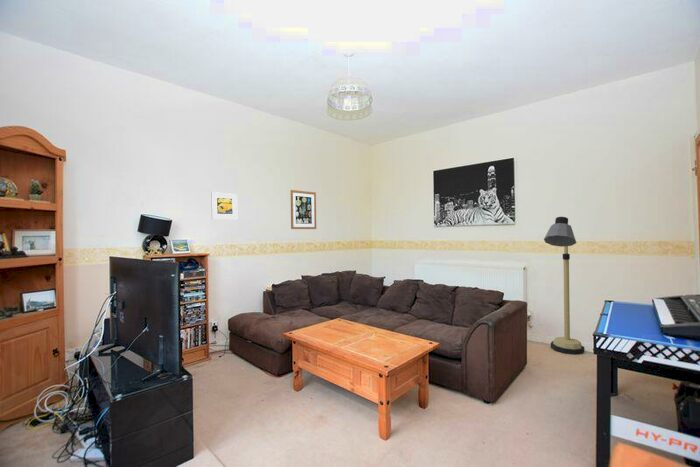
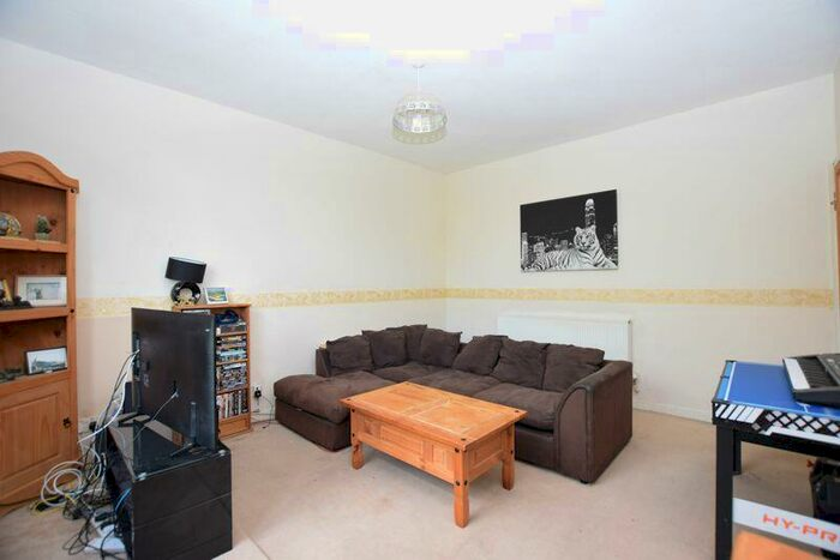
- wall art (303, 210)
- floor lamp (564, 285)
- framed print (224, 206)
